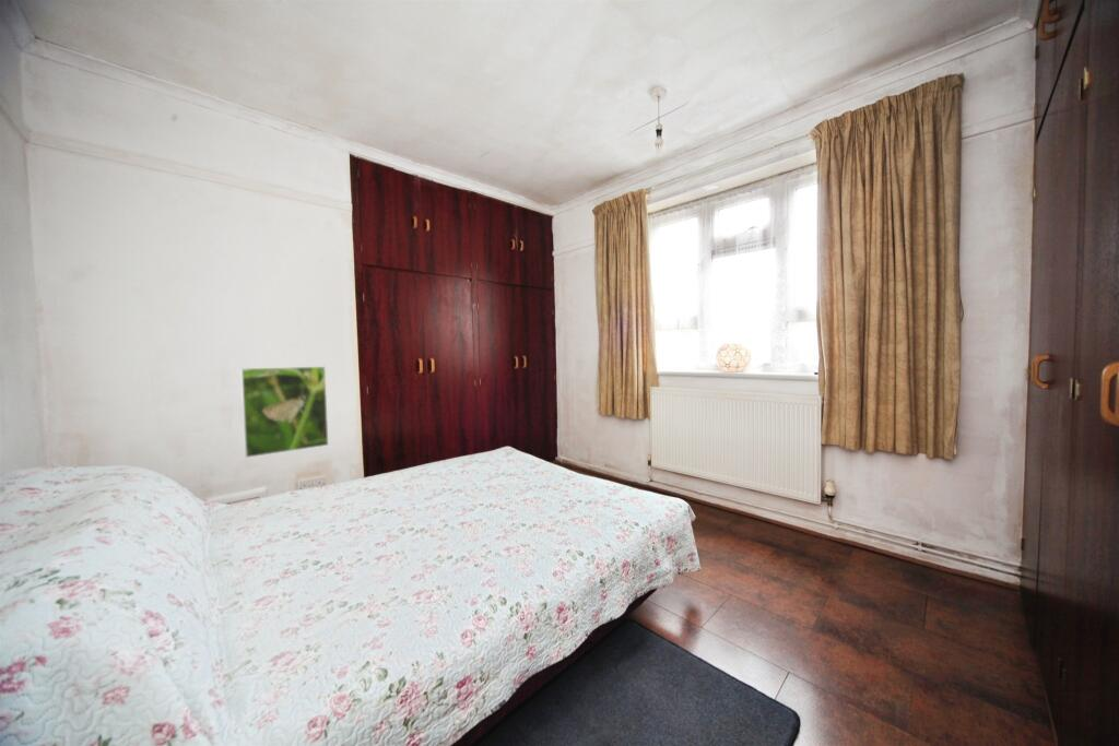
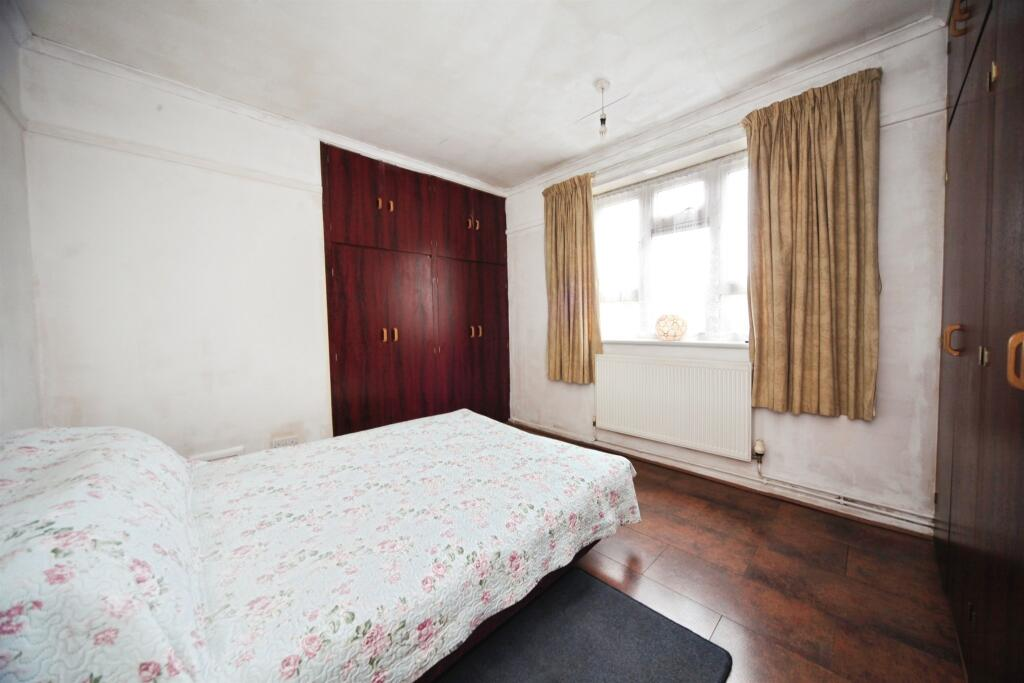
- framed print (286, 408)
